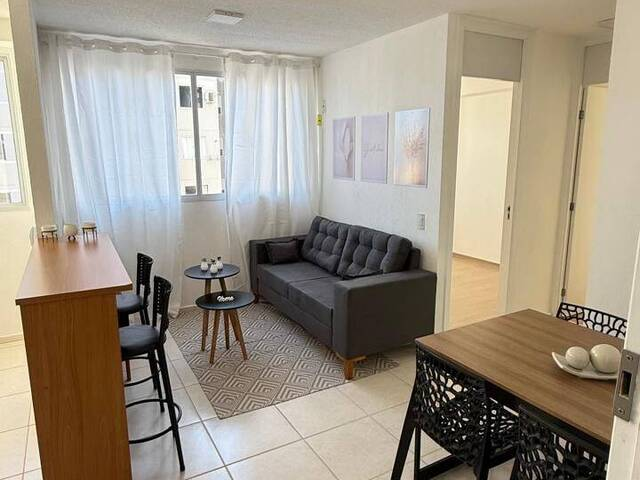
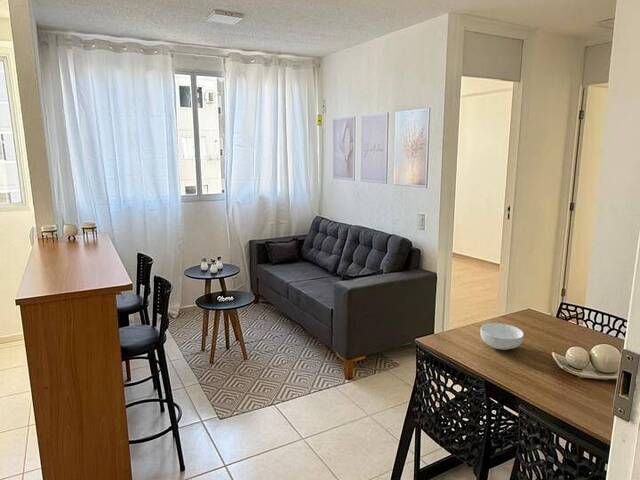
+ cereal bowl (501, 338)
